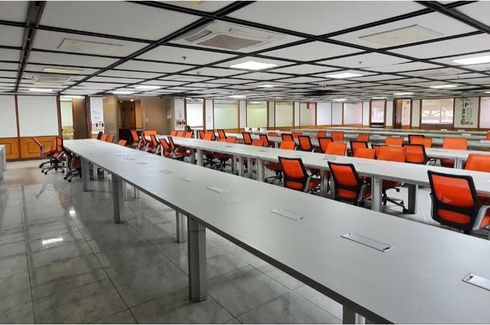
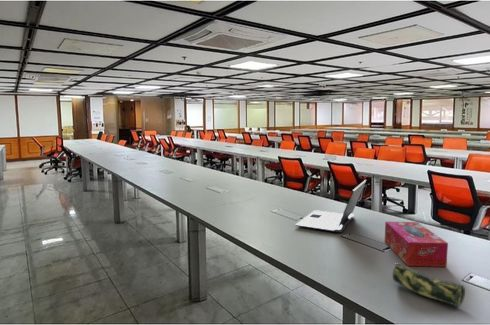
+ tissue box (413, 242)
+ laptop (331, 212)
+ pencil case (425, 283)
